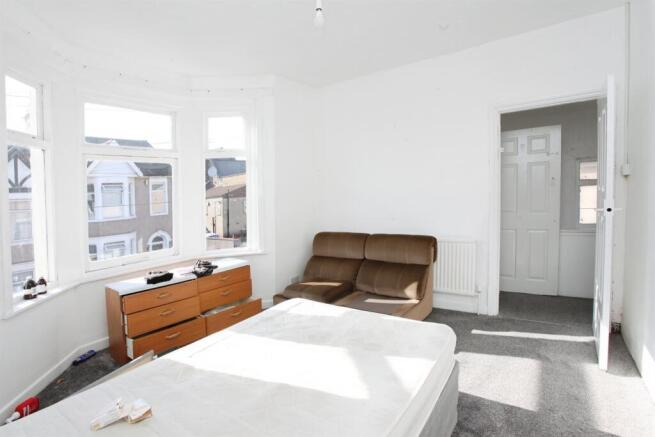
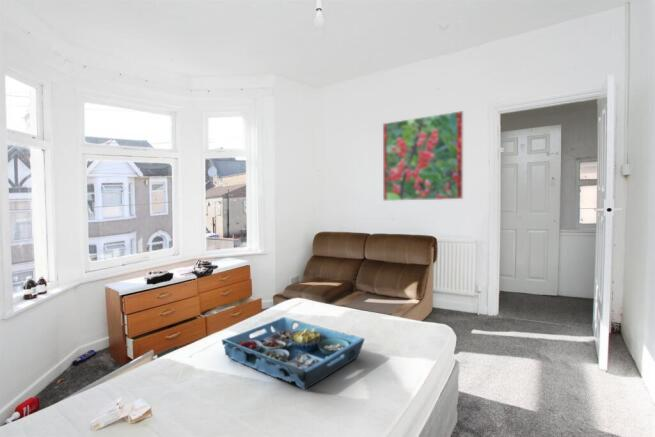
+ serving tray (293, 346)
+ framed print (420, 159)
